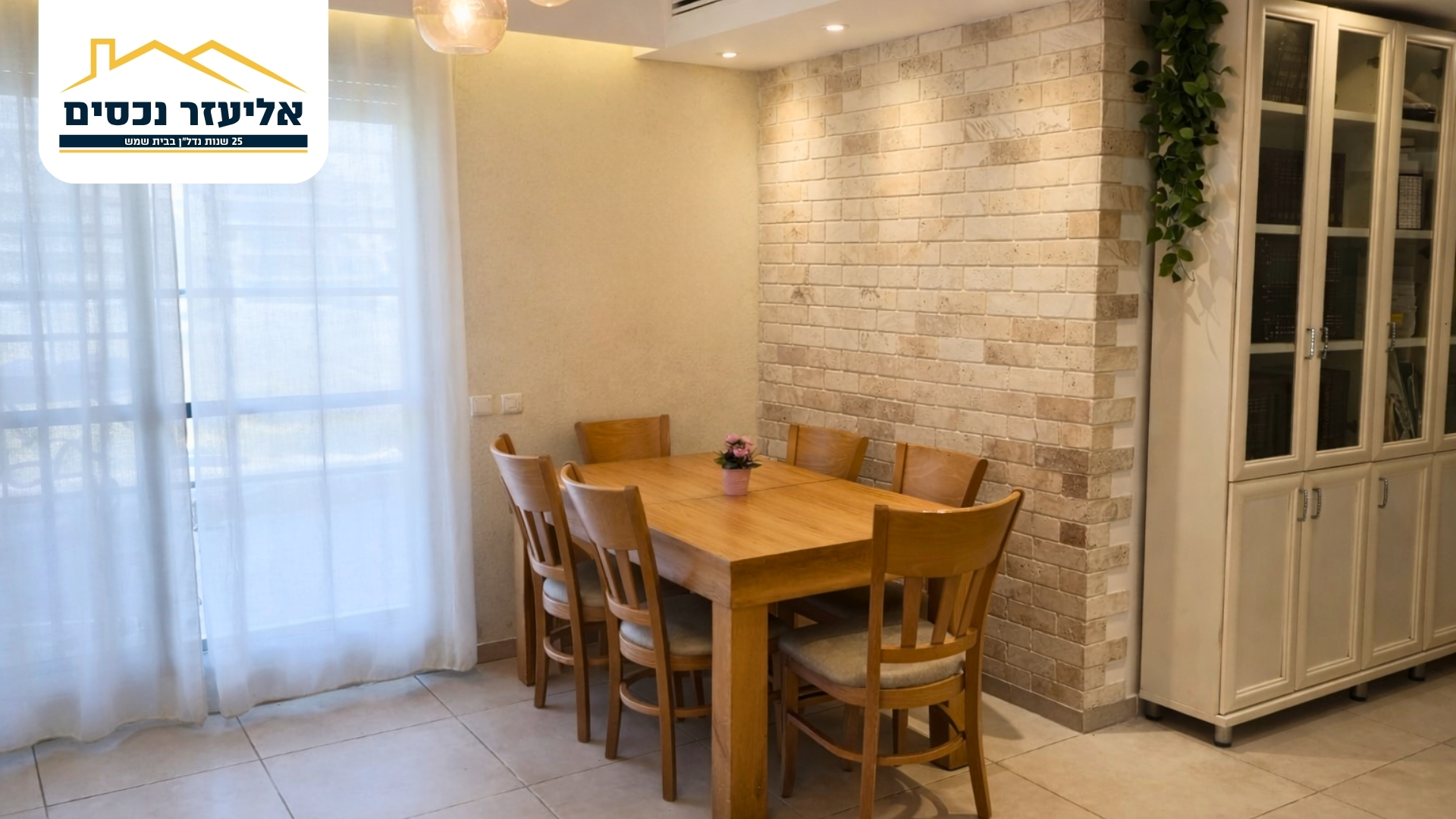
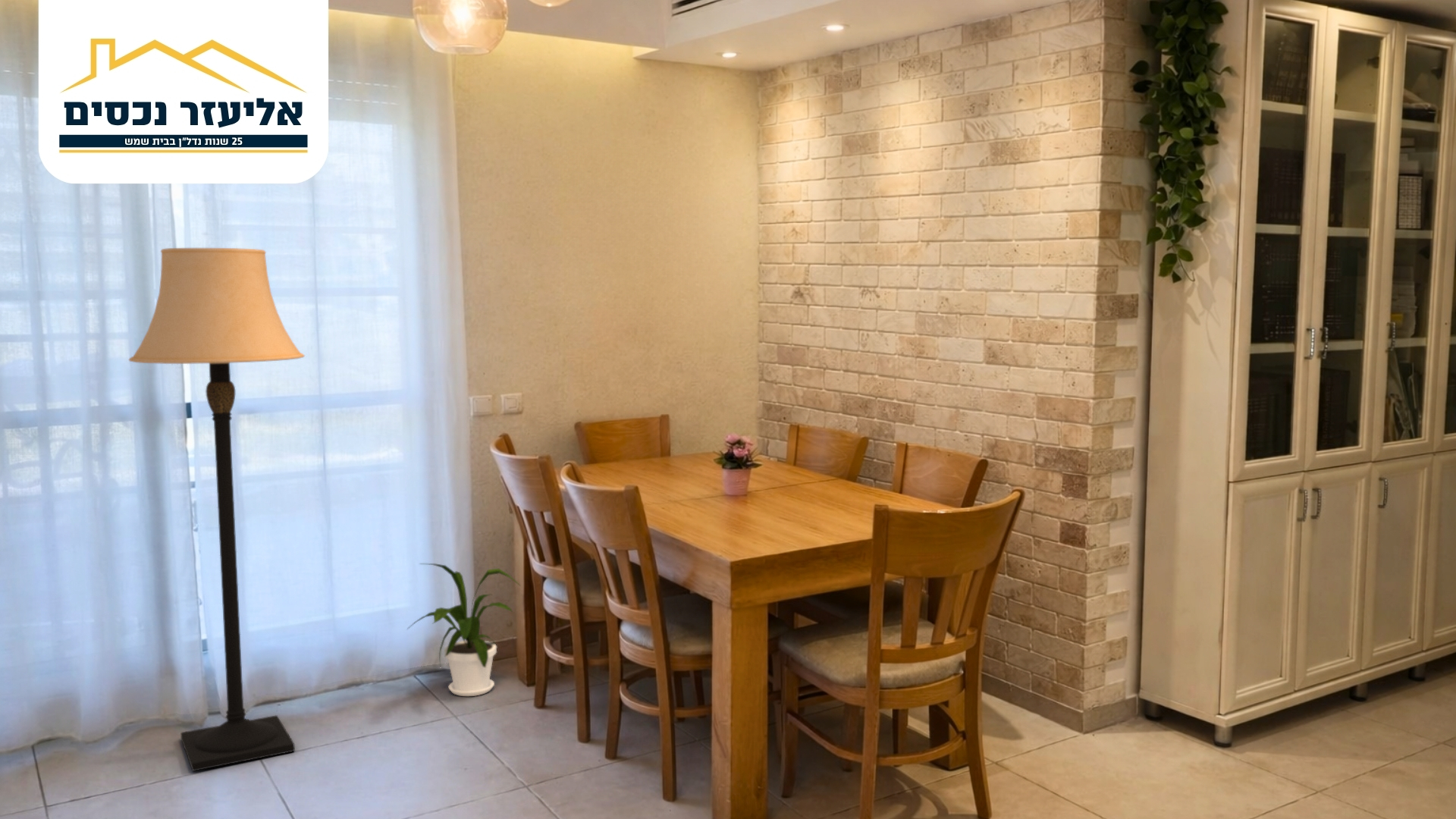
+ lamp (225, 503)
+ house plant (466, 625)
